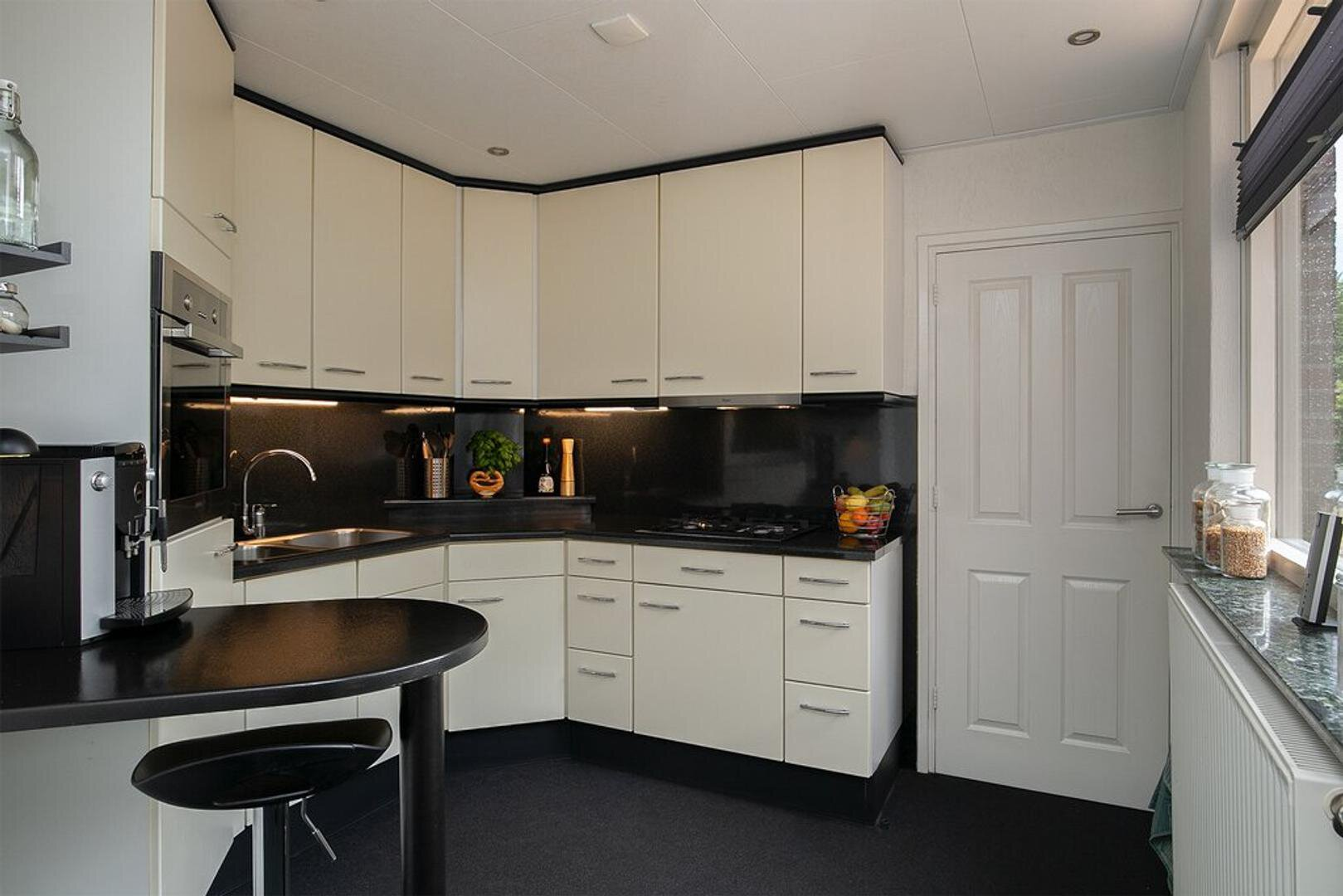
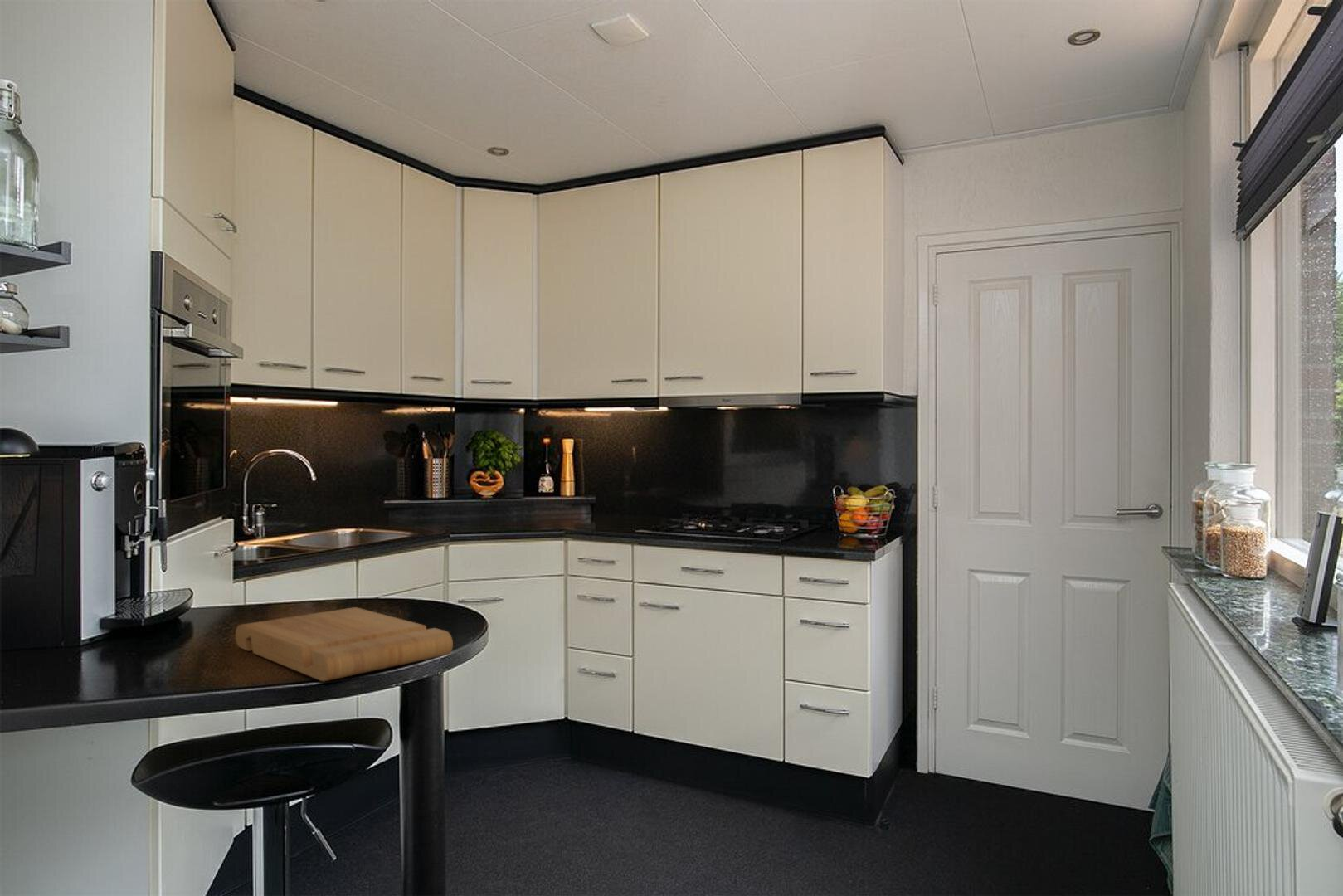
+ cutting board (341, 639)
